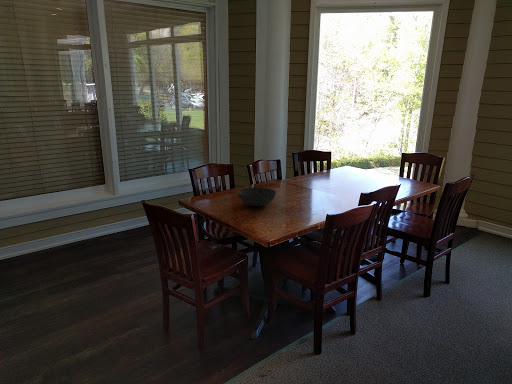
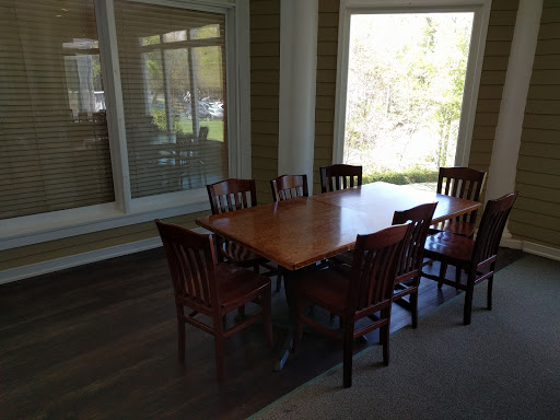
- bowl (256, 198)
